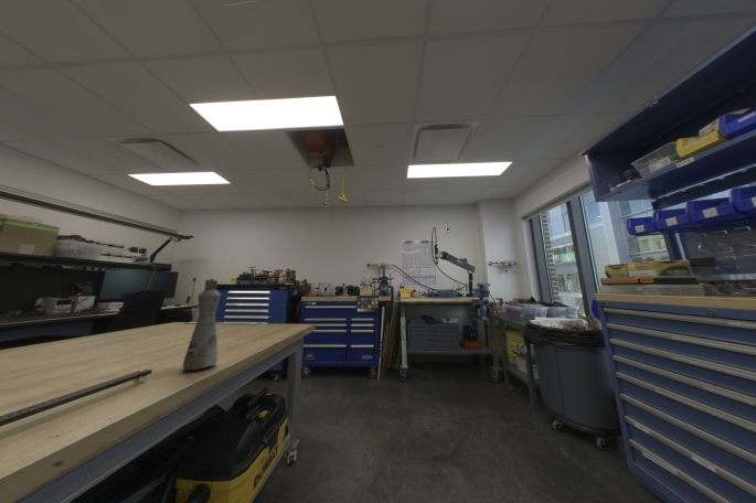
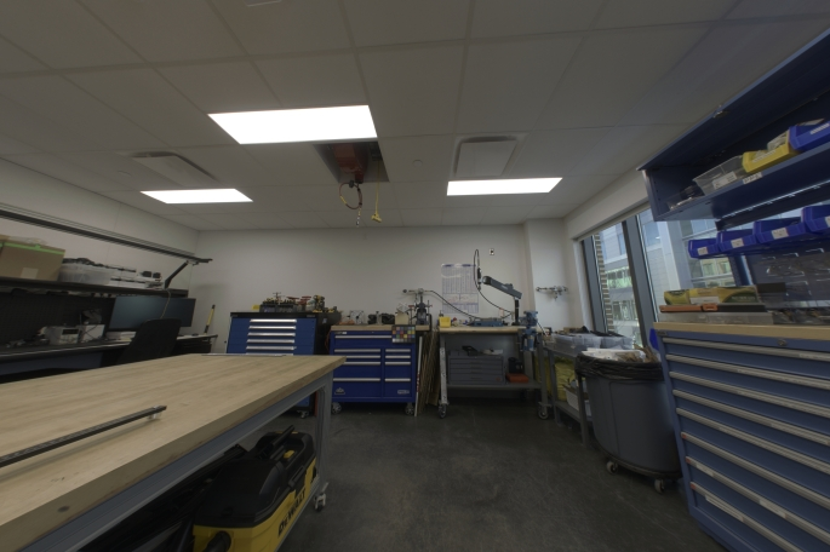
- bottle (205, 321)
